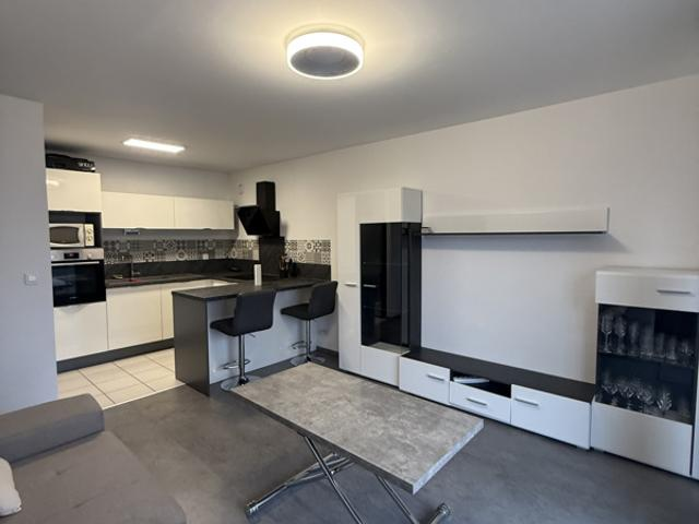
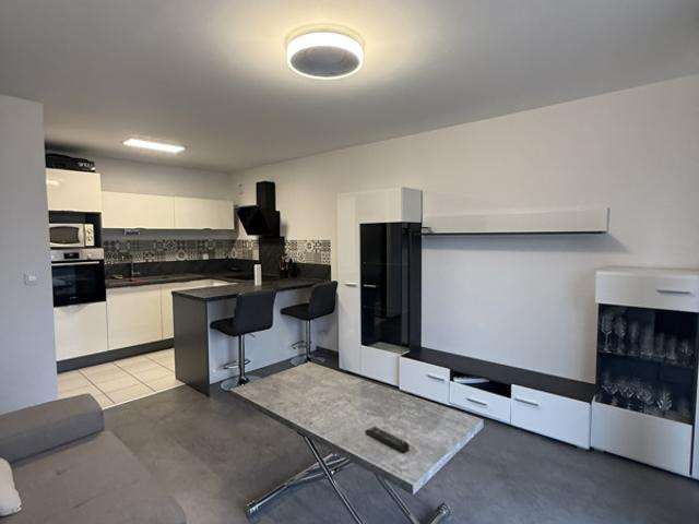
+ remote control (386, 438)
